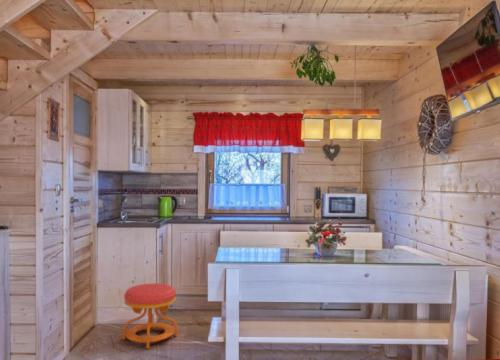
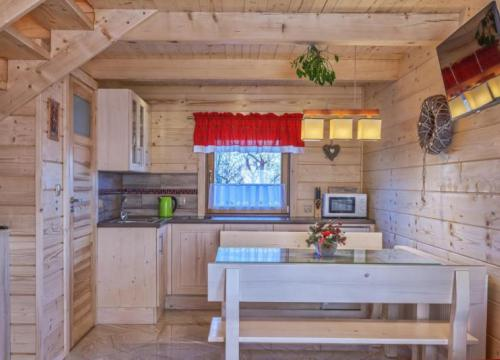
- stool (150, 312)
